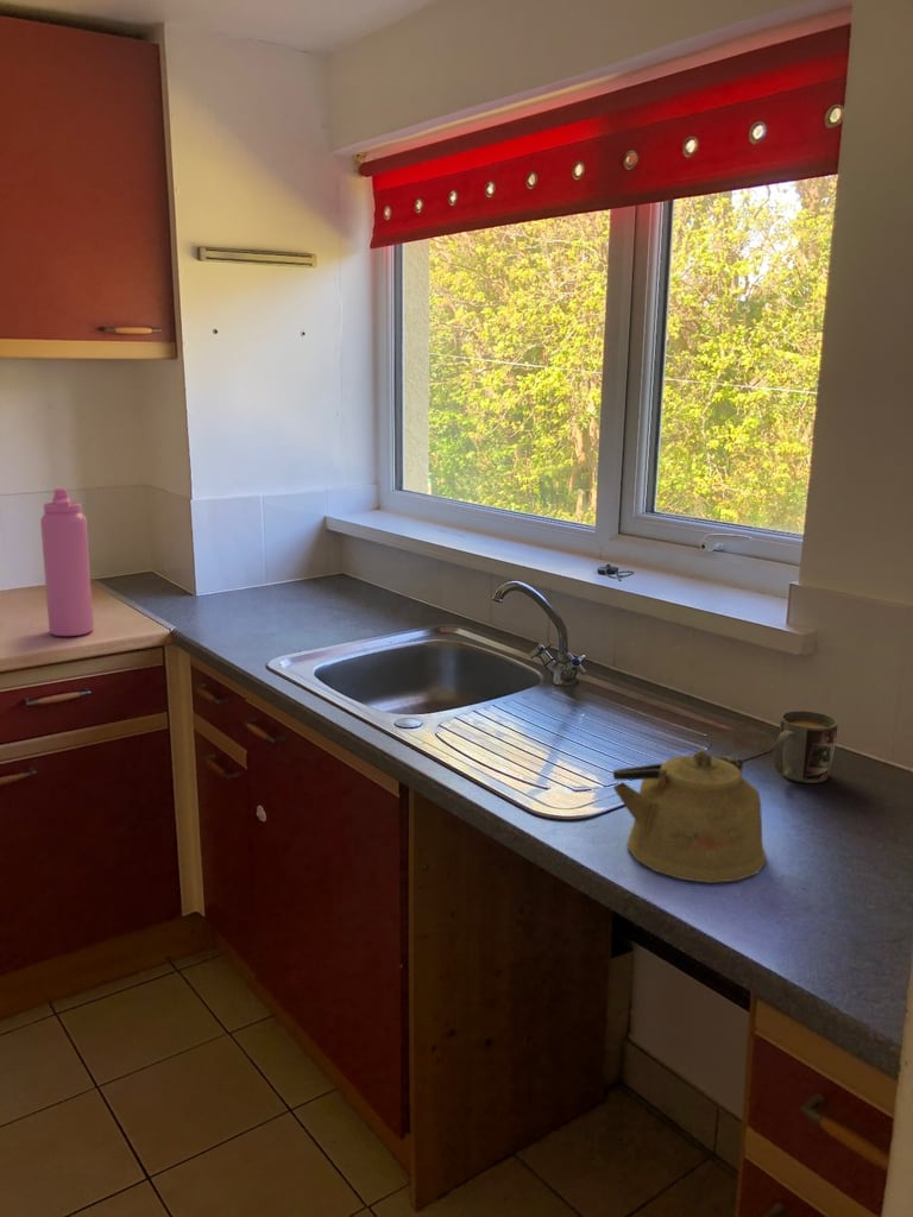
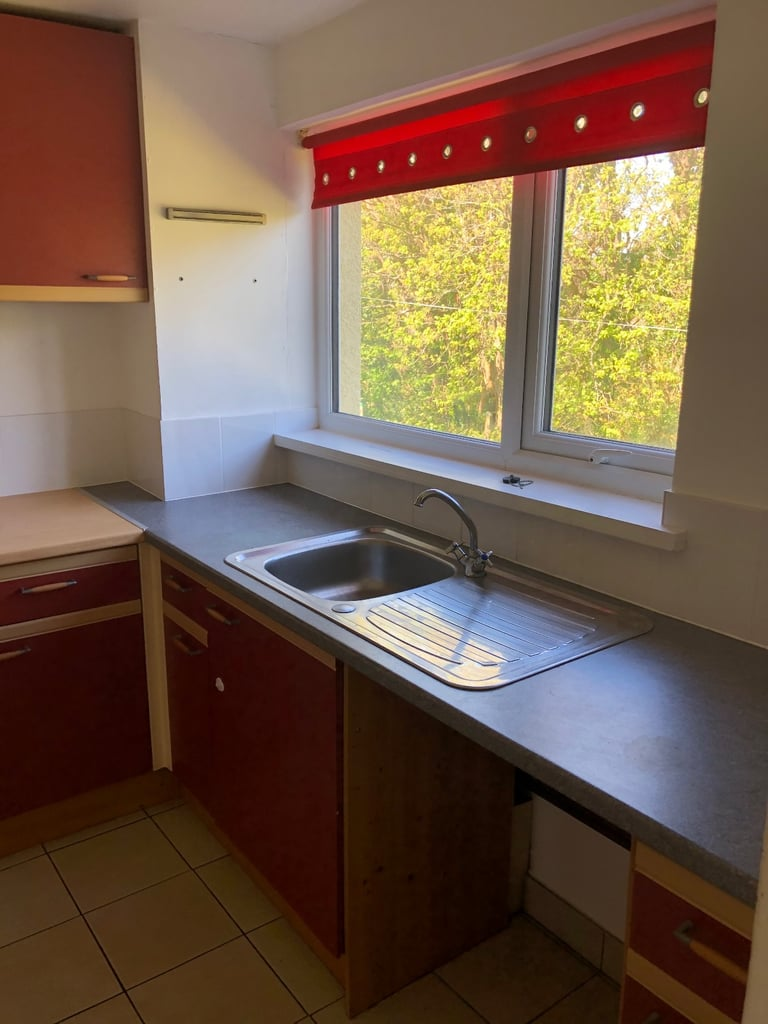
- kettle (685, 801)
- water bottle (67, 561)
- mug (799, 749)
